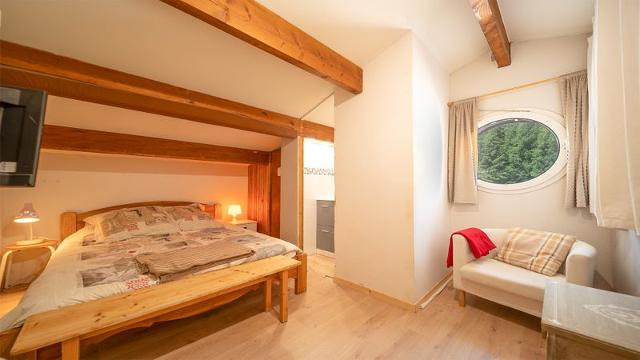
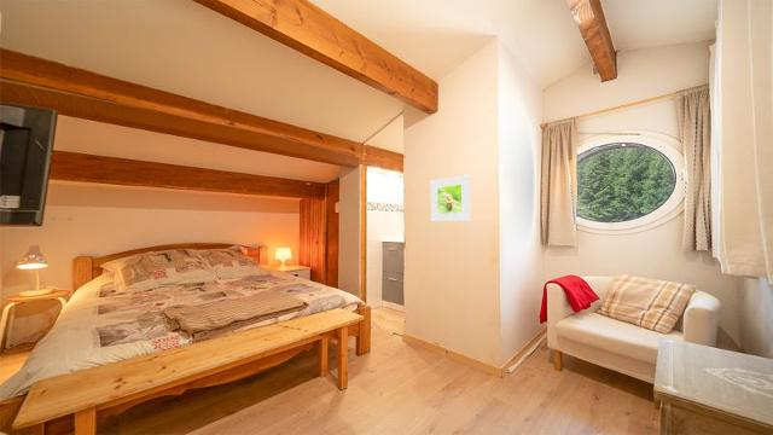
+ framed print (449, 199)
